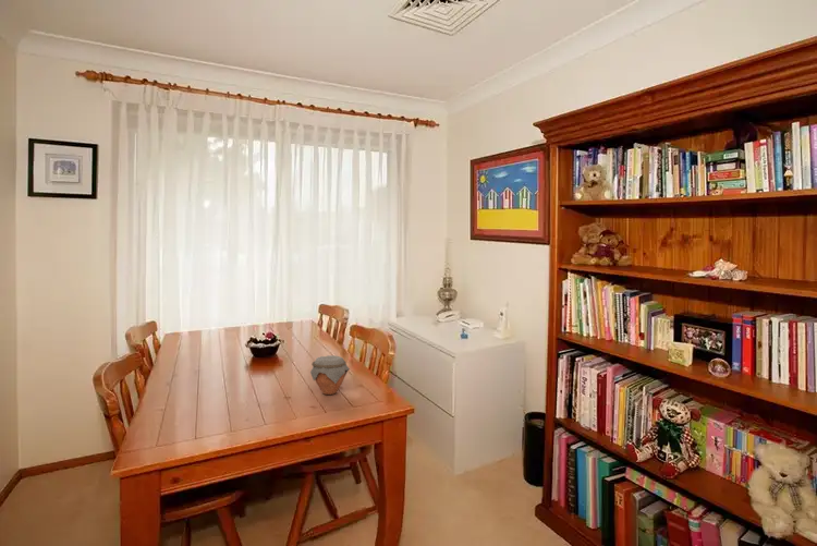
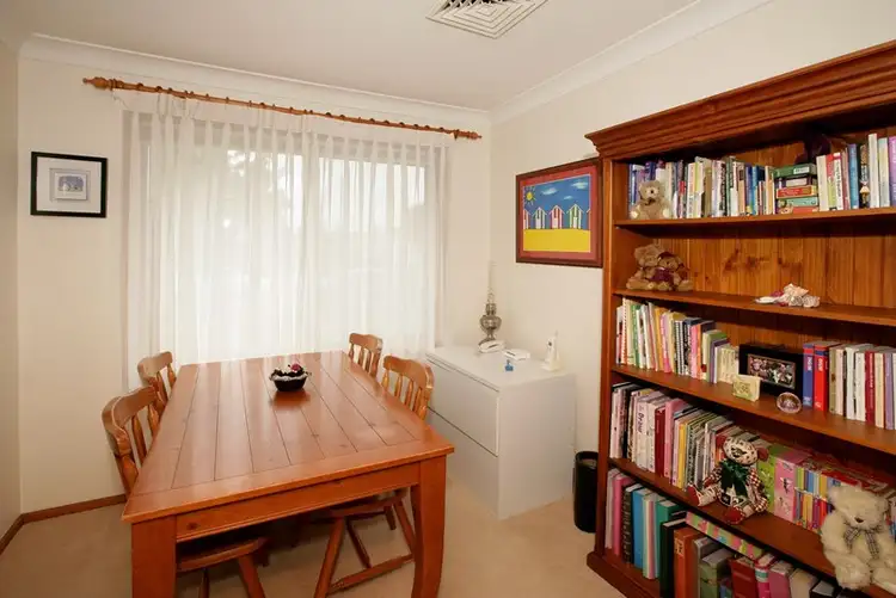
- jar (329, 375)
